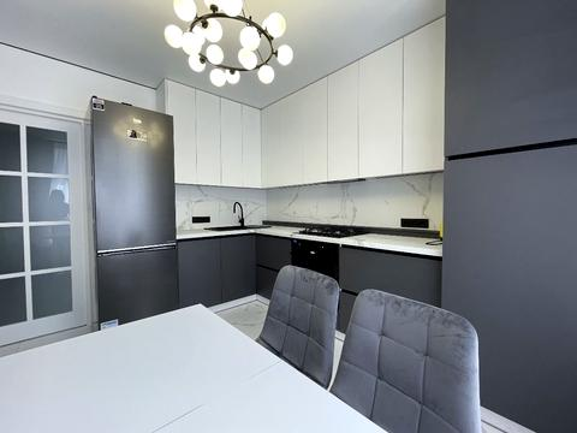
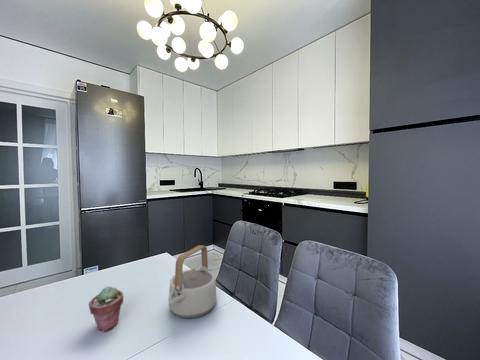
+ potted succulent (107, 305)
+ teapot (190, 280)
